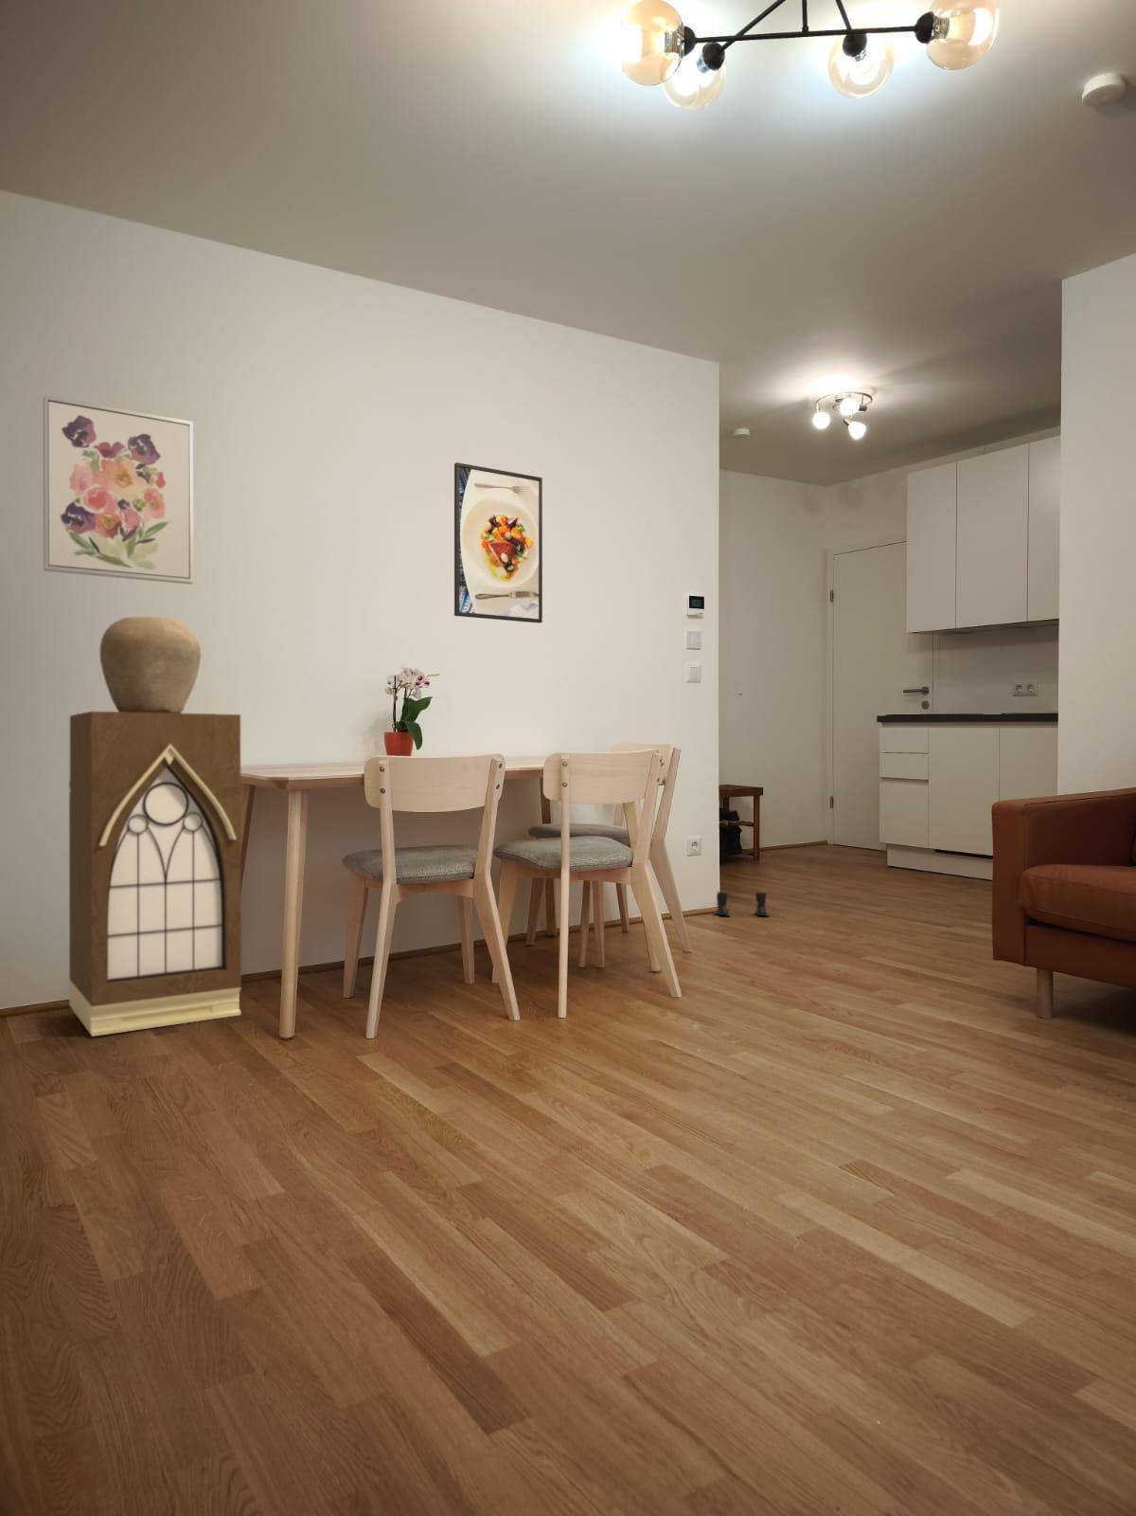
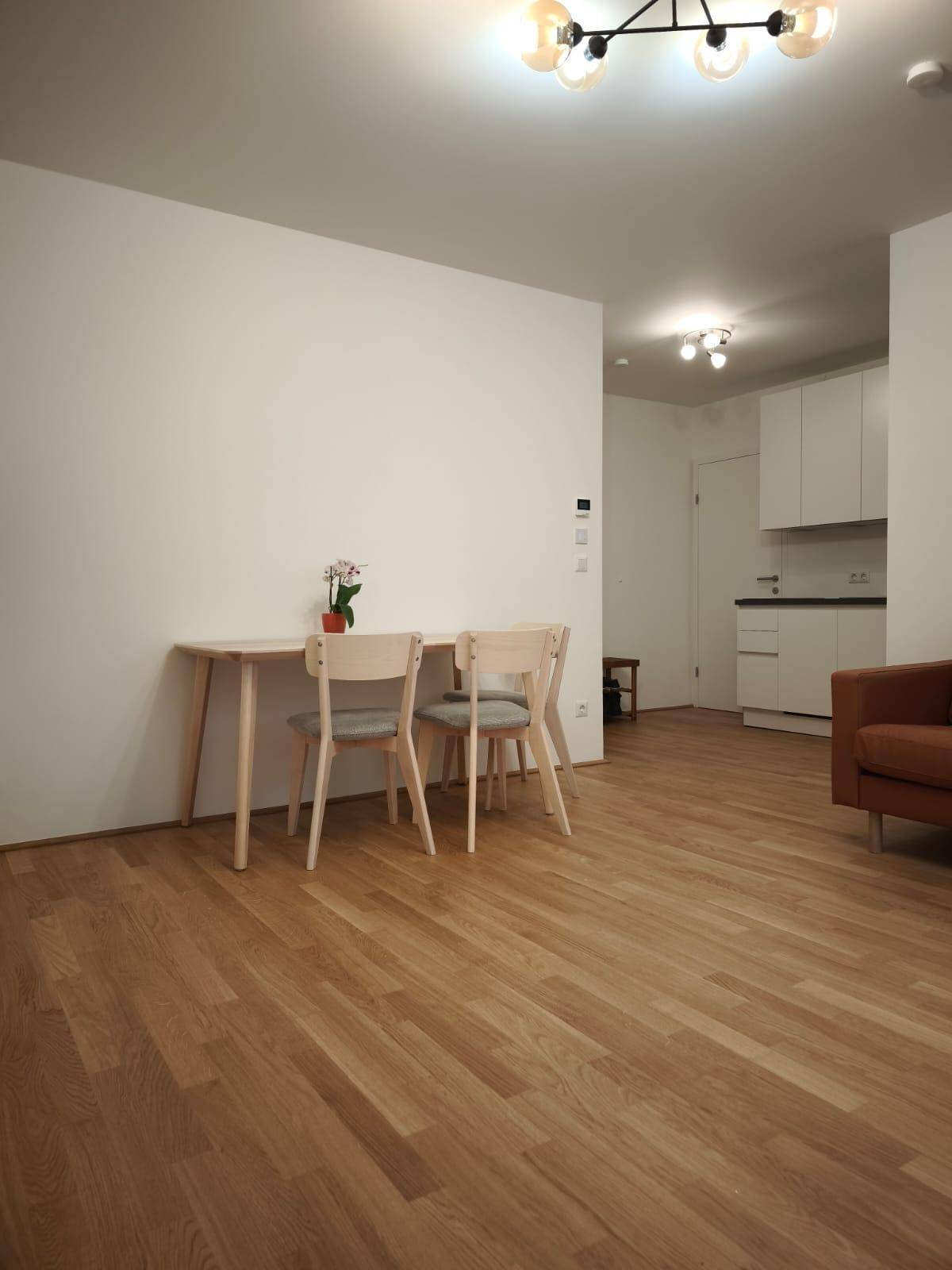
- wall art (121, 494)
- boots (755, 899)
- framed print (499, 544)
- vase (150, 666)
- cabinet (154, 862)
